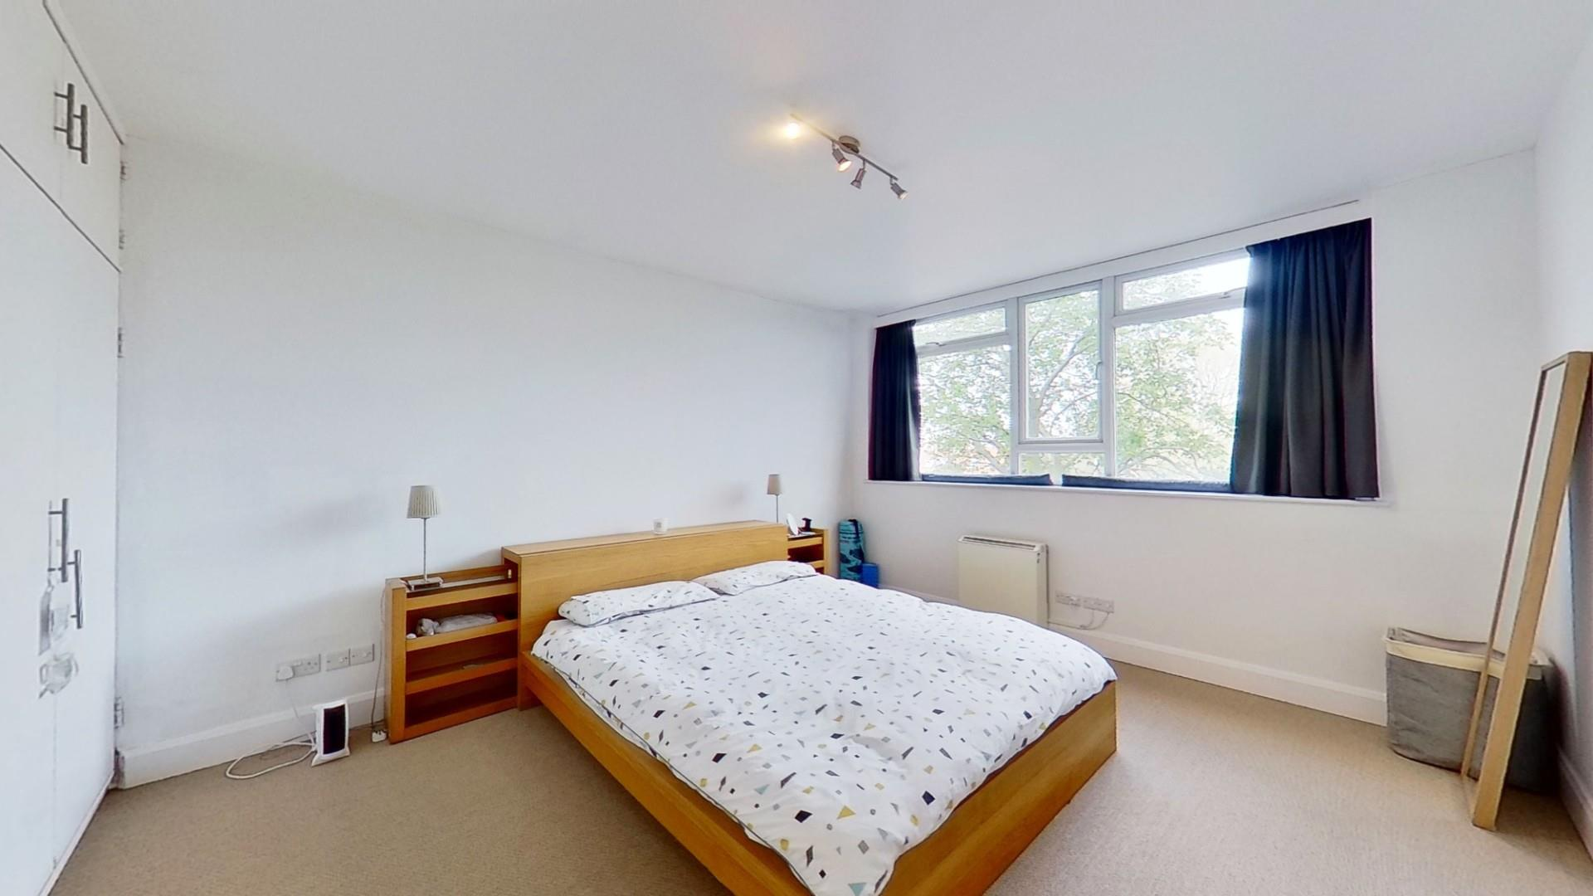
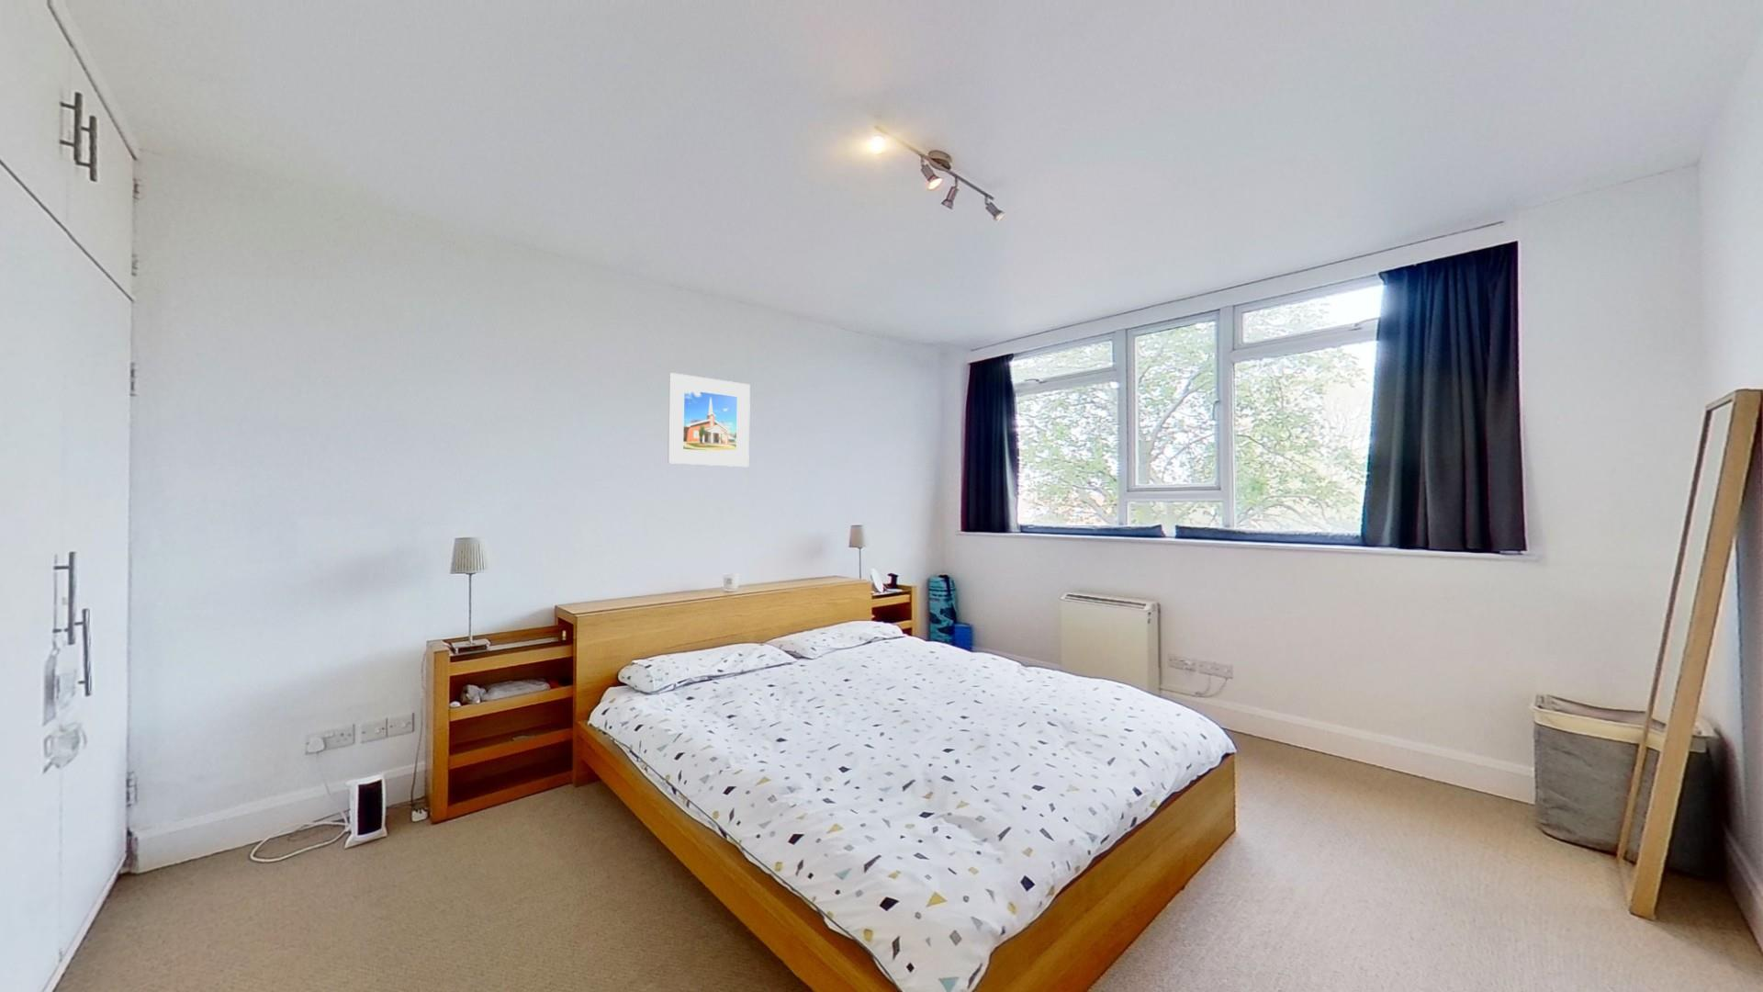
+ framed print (711, 422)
